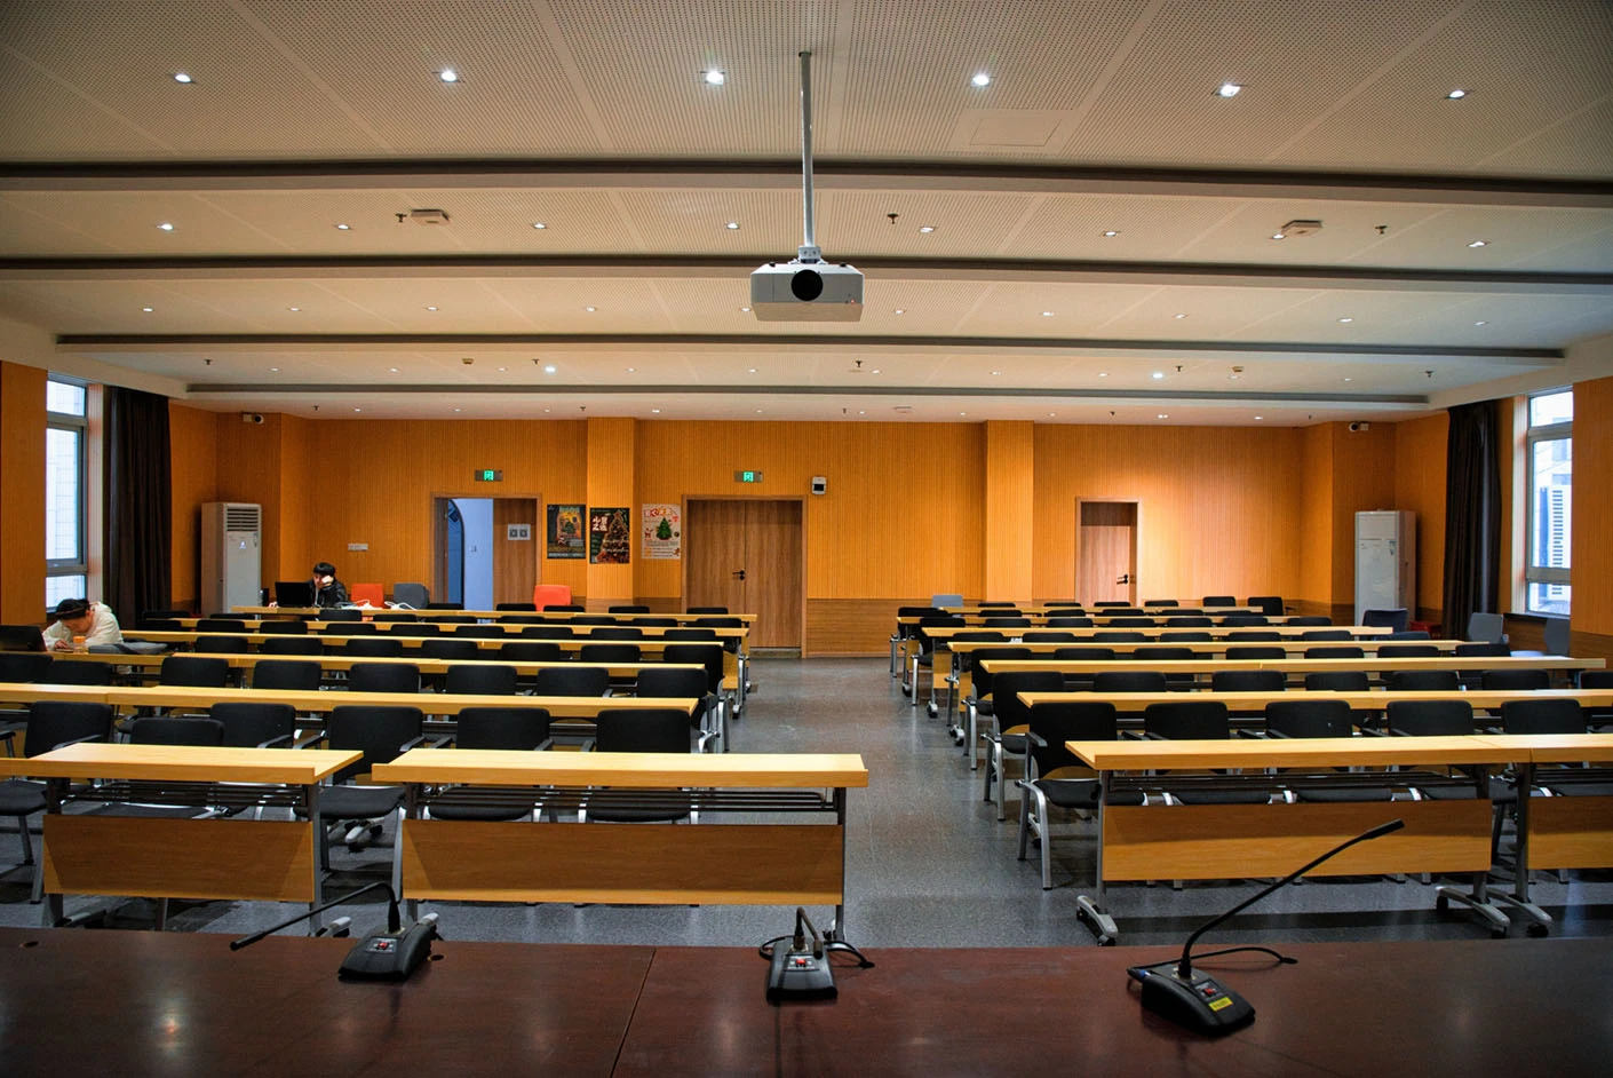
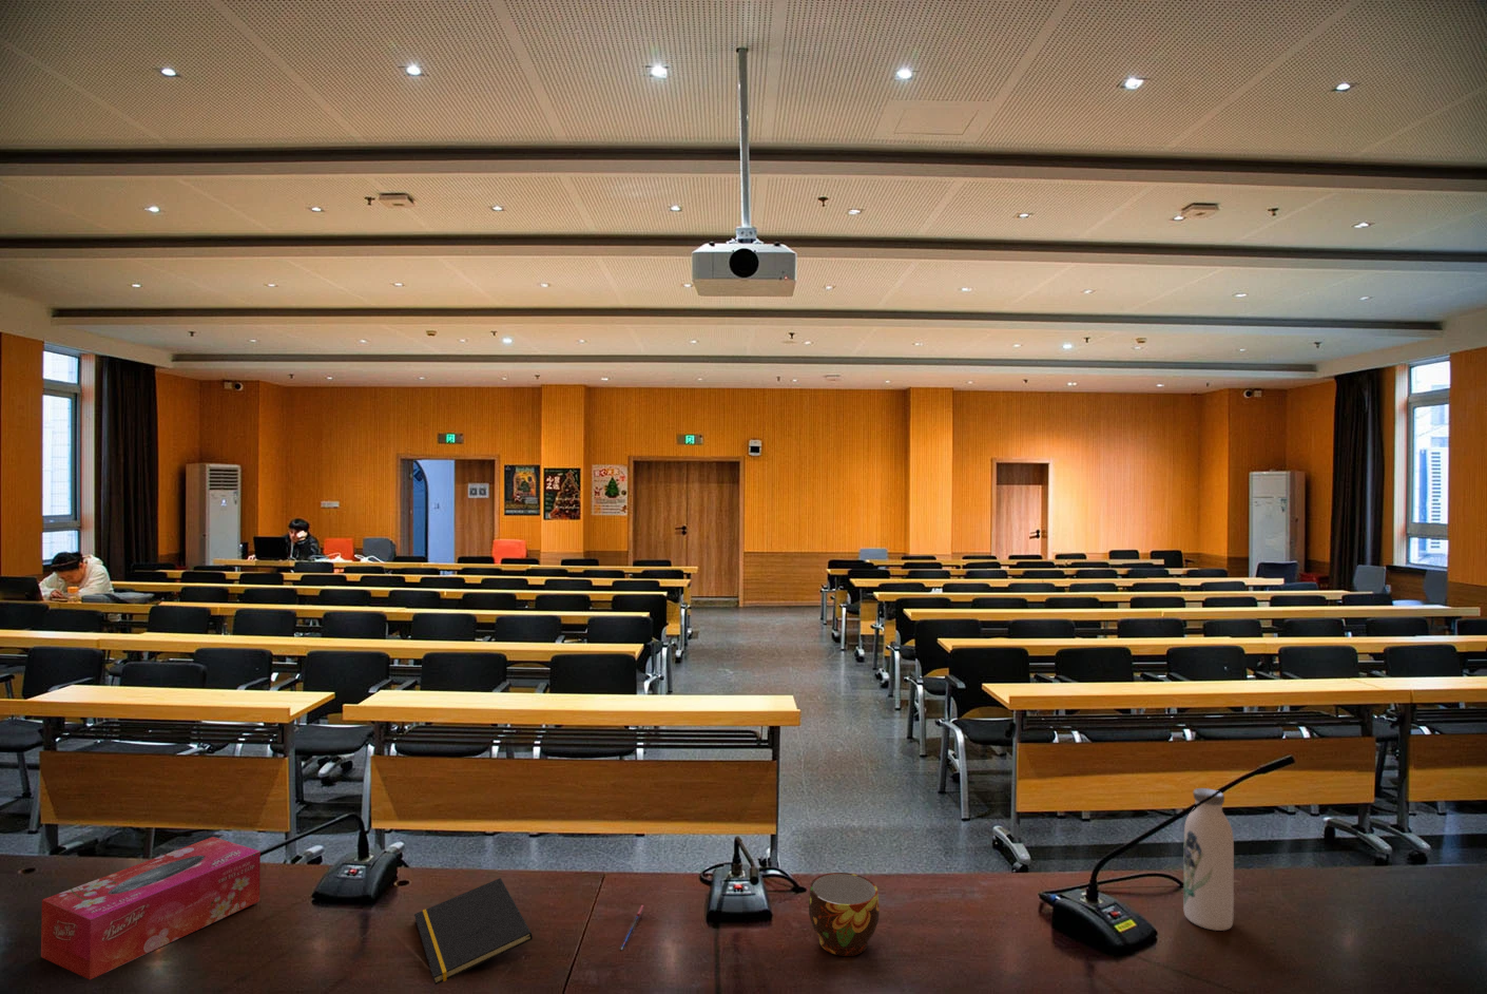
+ pen (632, 926)
+ water bottle (1208, 854)
+ notepad (470, 925)
+ tissue box (157, 900)
+ cup (839, 914)
